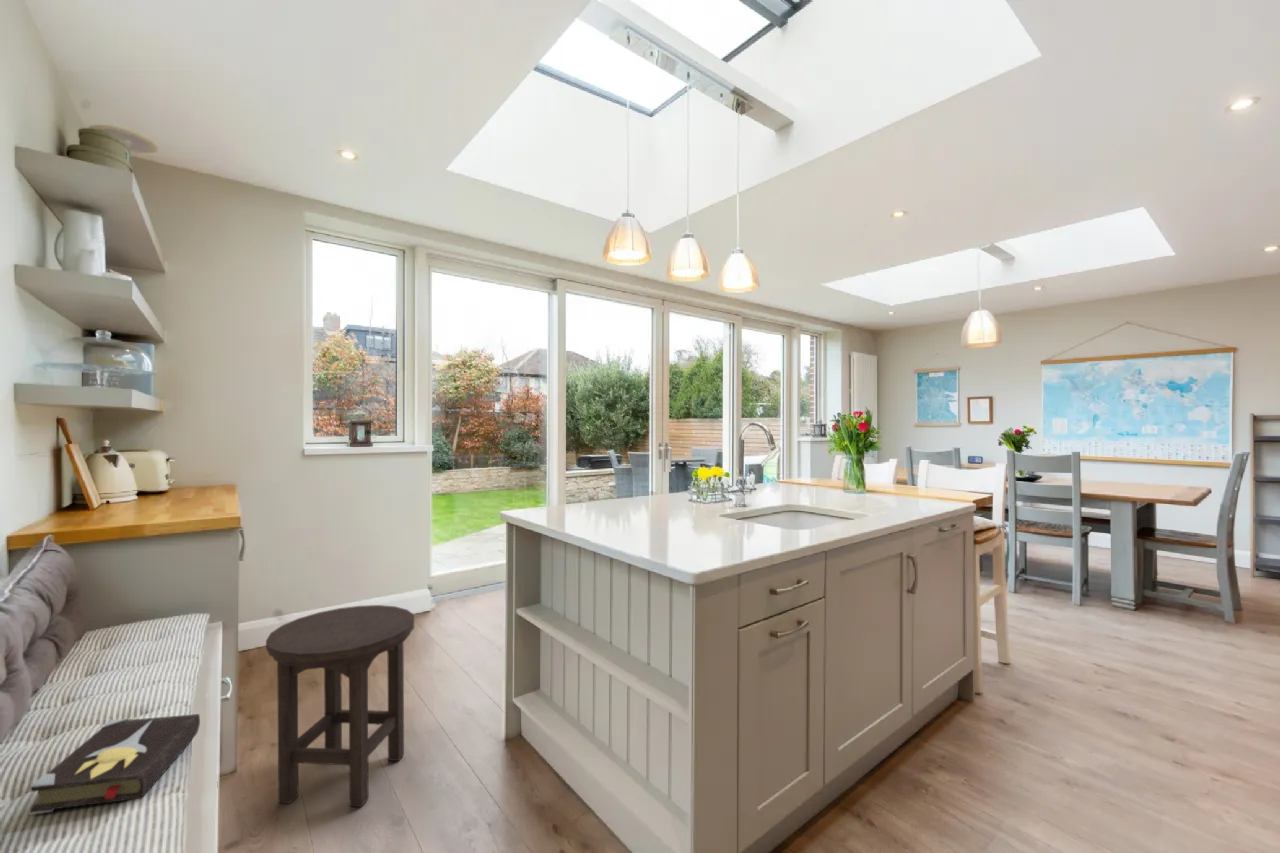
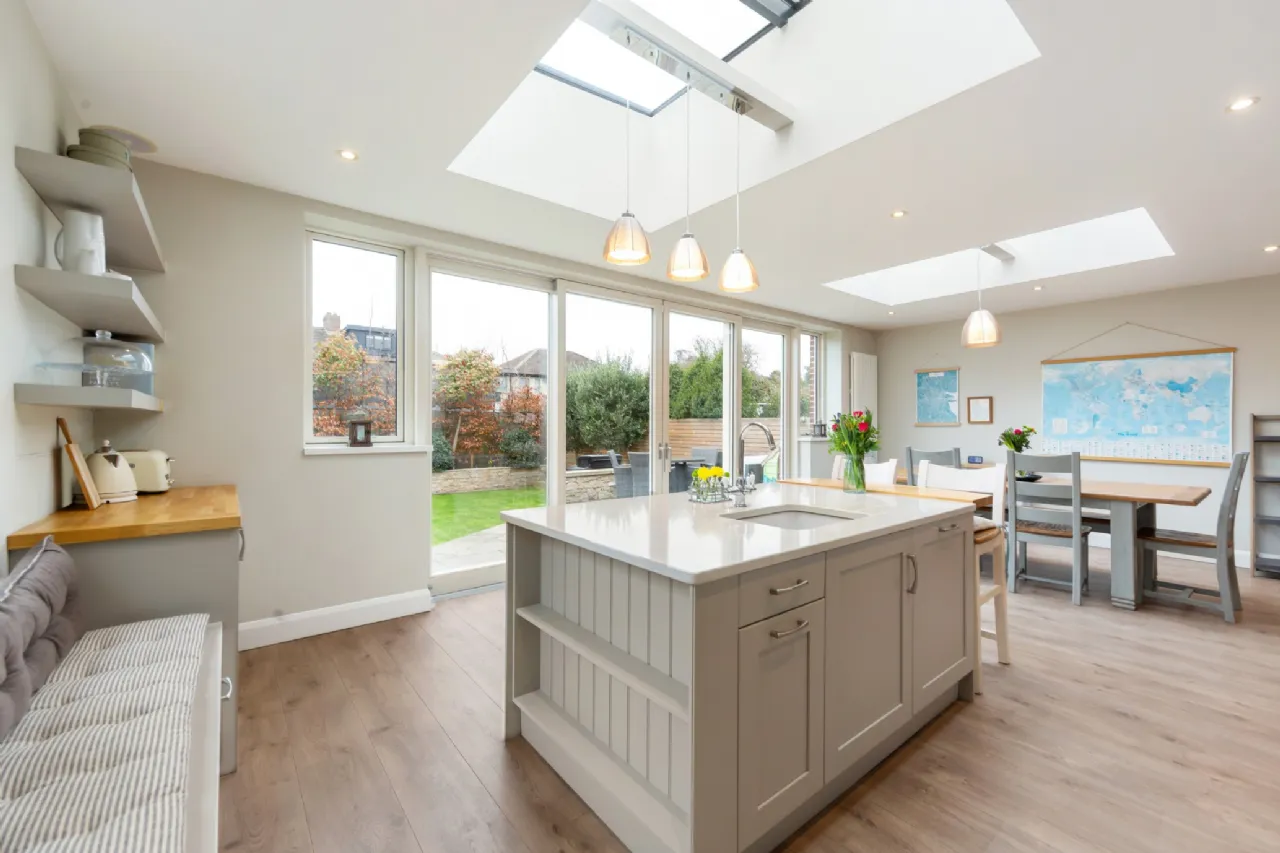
- stool (341, 702)
- hardback book (124, 755)
